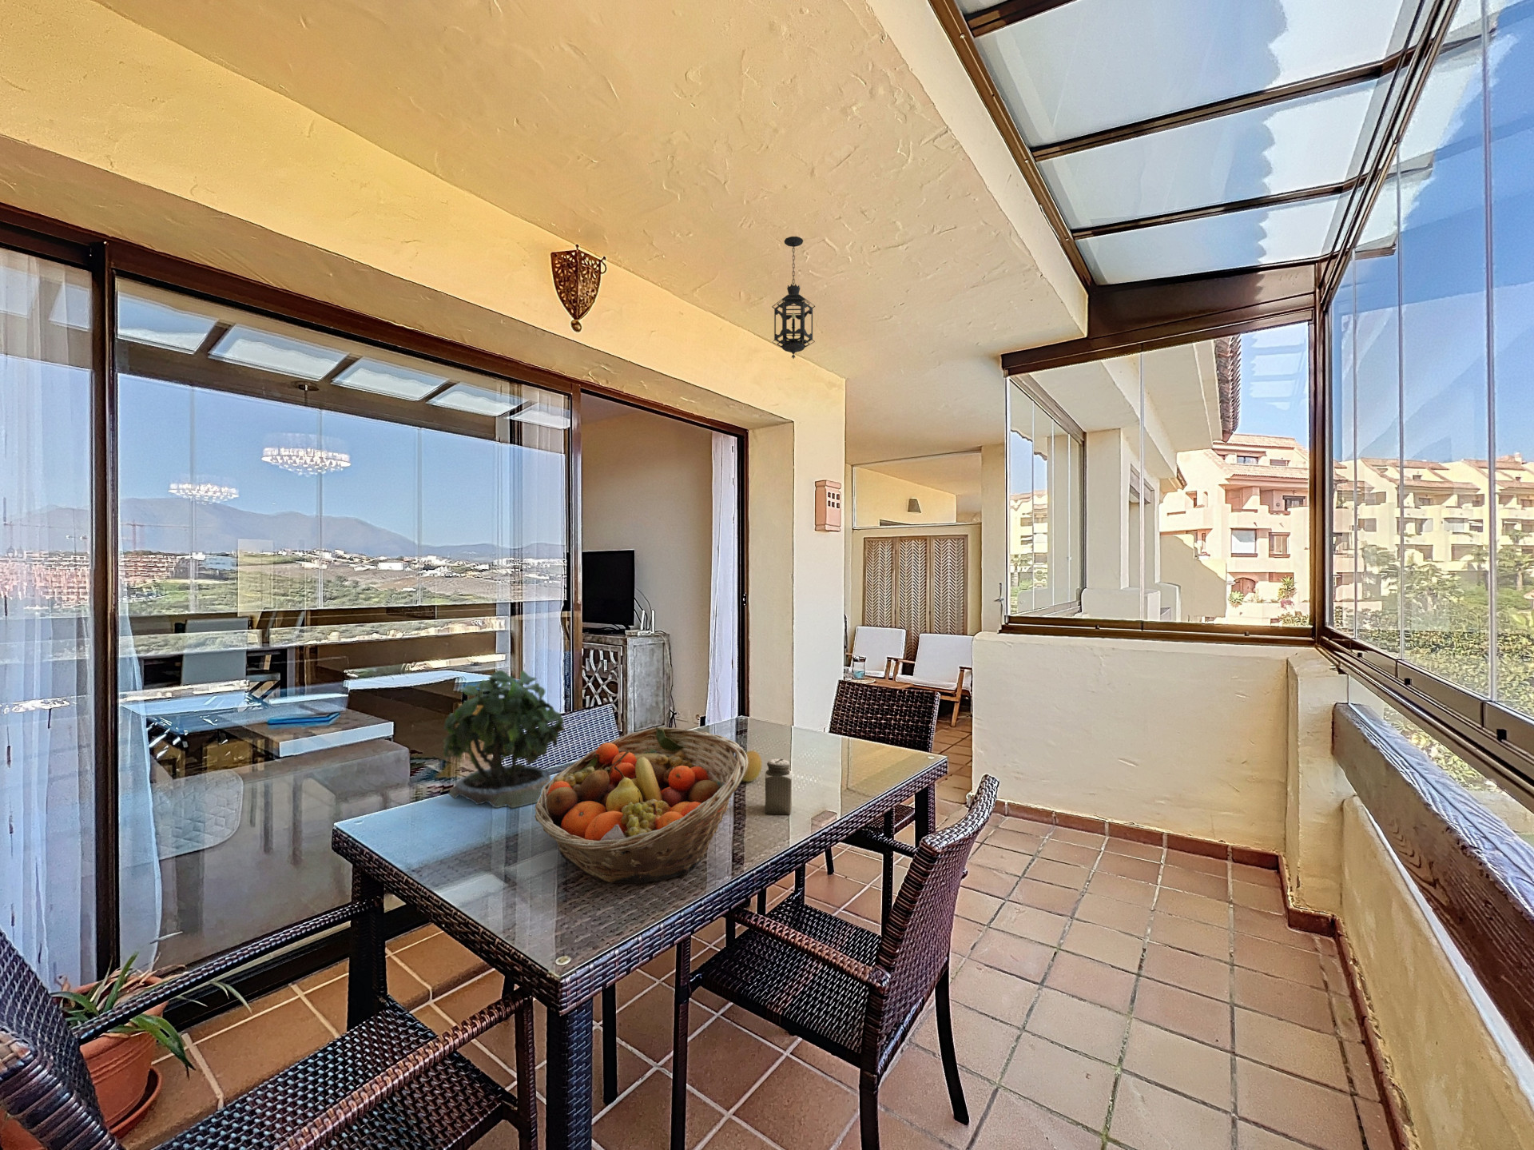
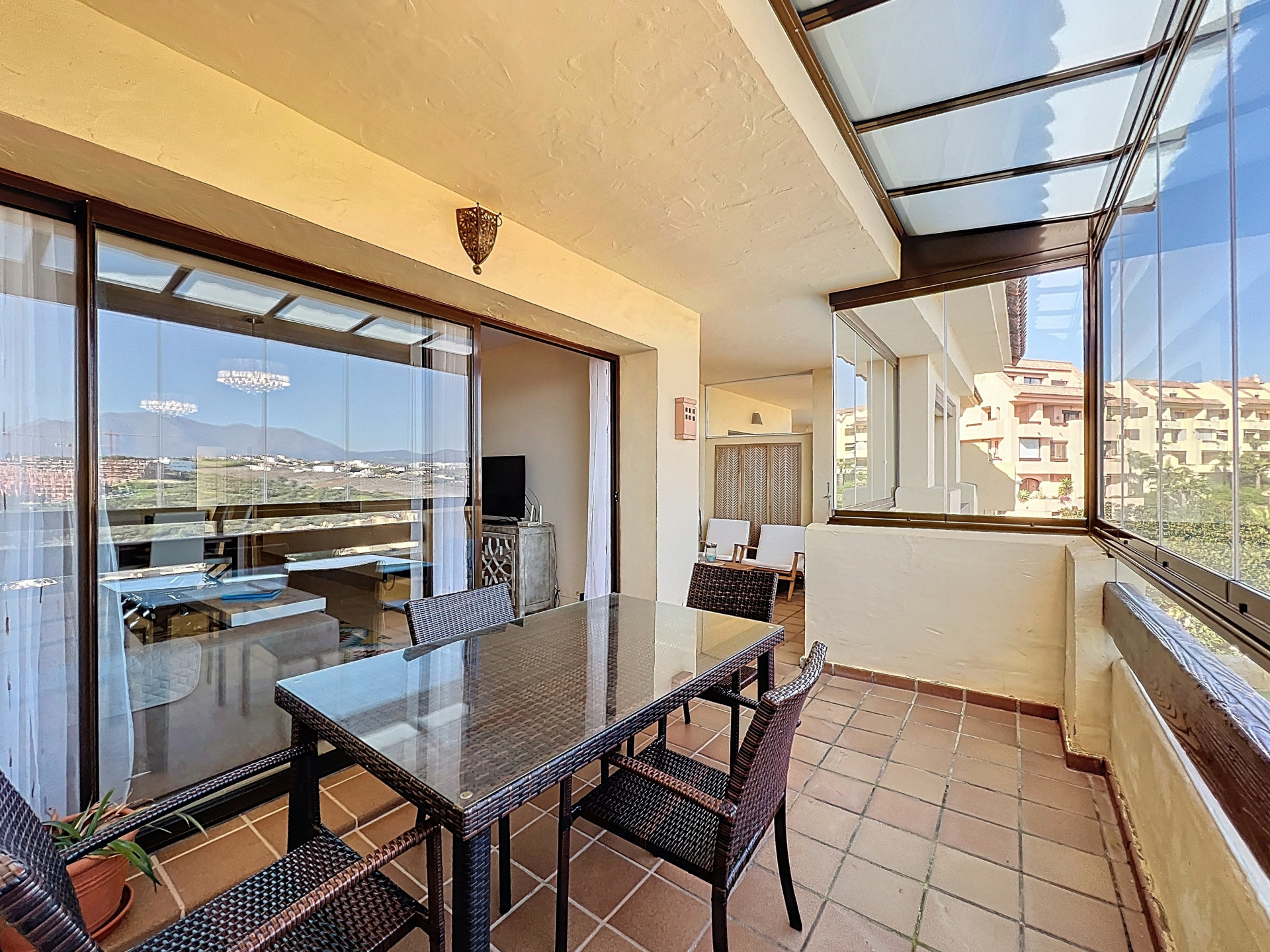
- apple (748, 766)
- hanging lantern (794, 298)
- potted plant (504, 726)
- fruit basket (641, 796)
- salt shaker (778, 785)
